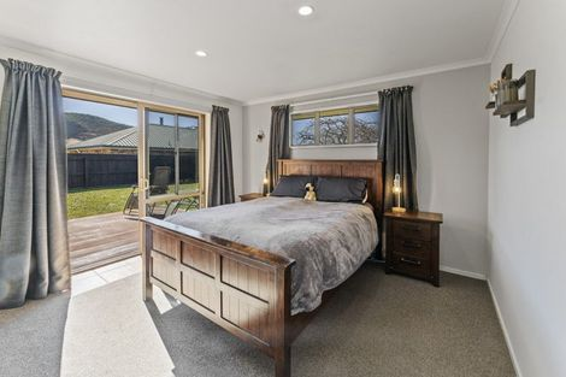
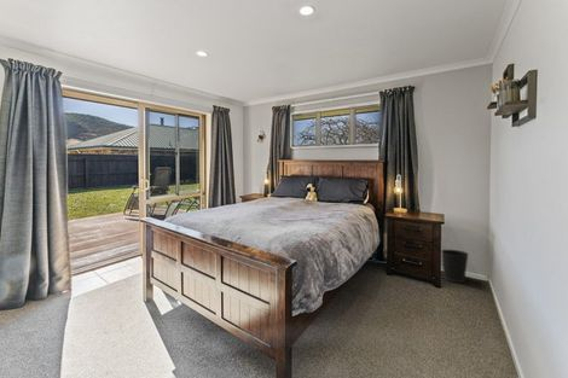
+ wastebasket (453, 264)
